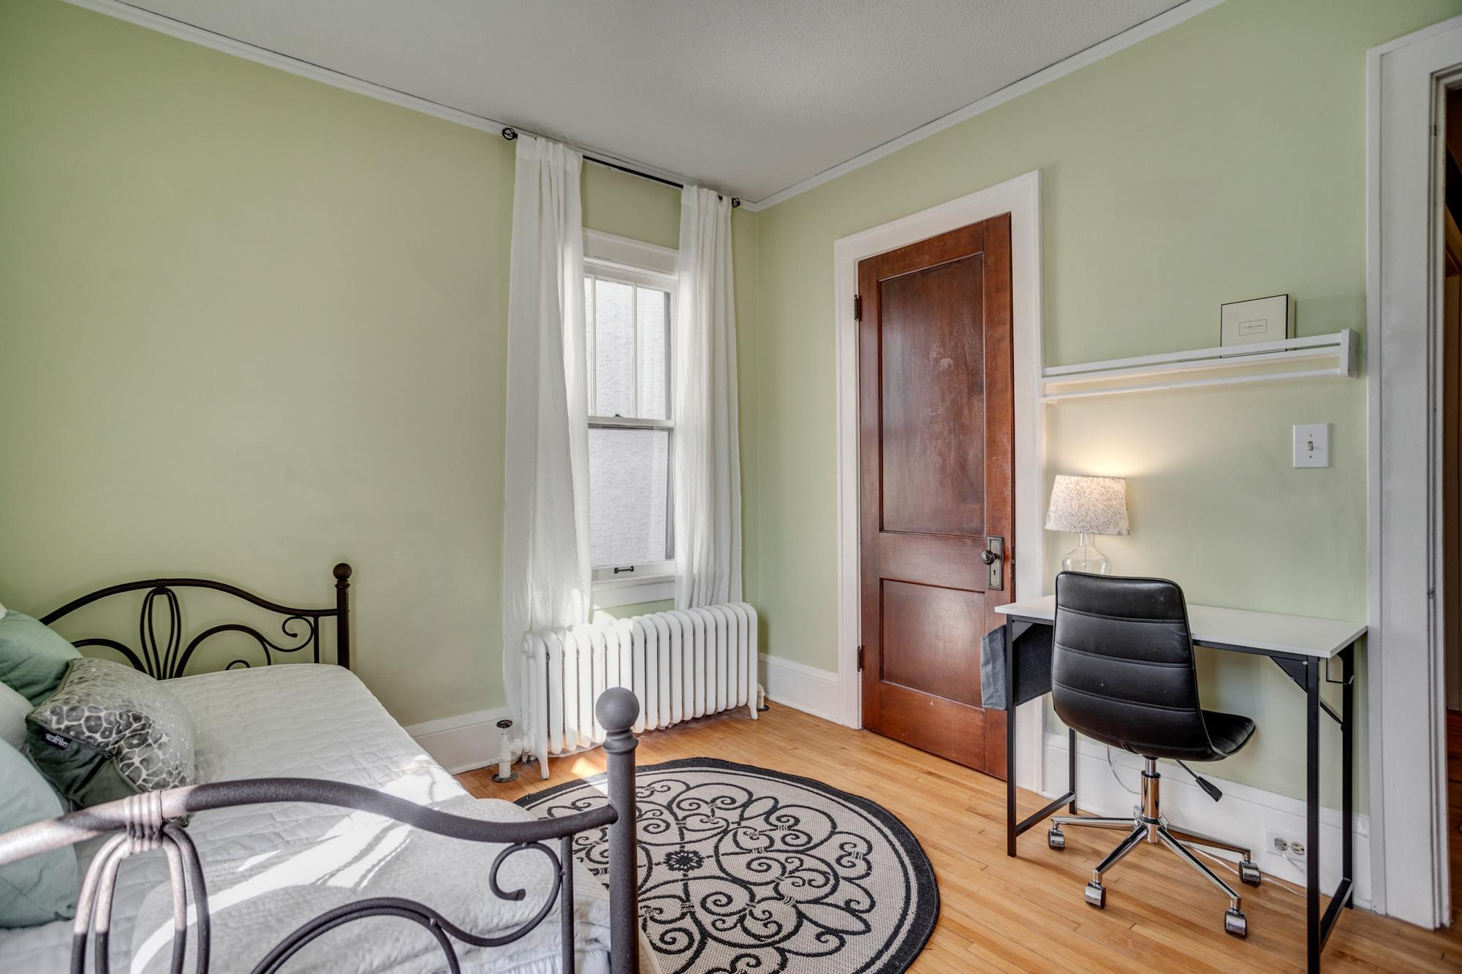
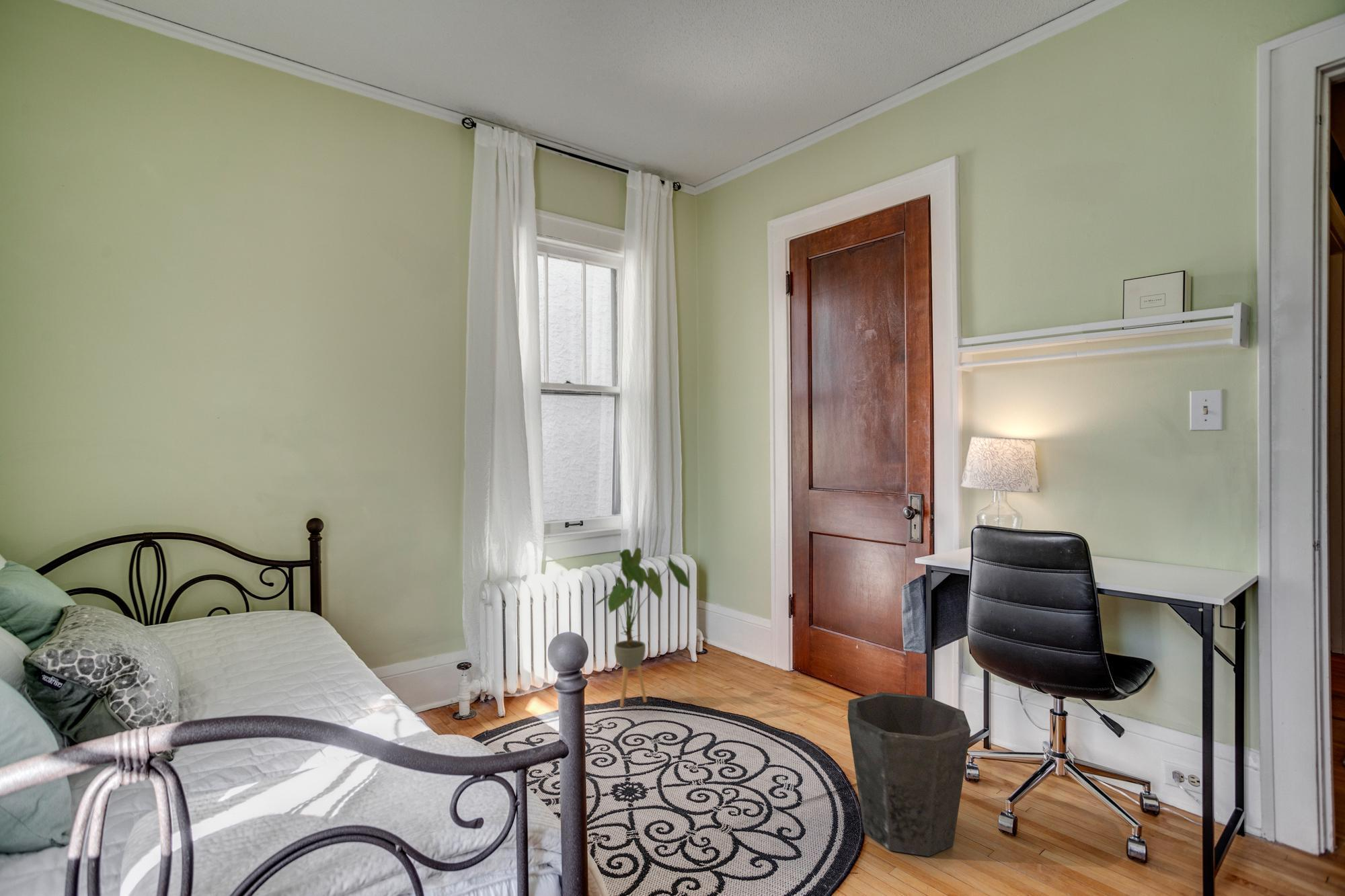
+ waste bin (907, 772)
+ house plant (634, 623)
